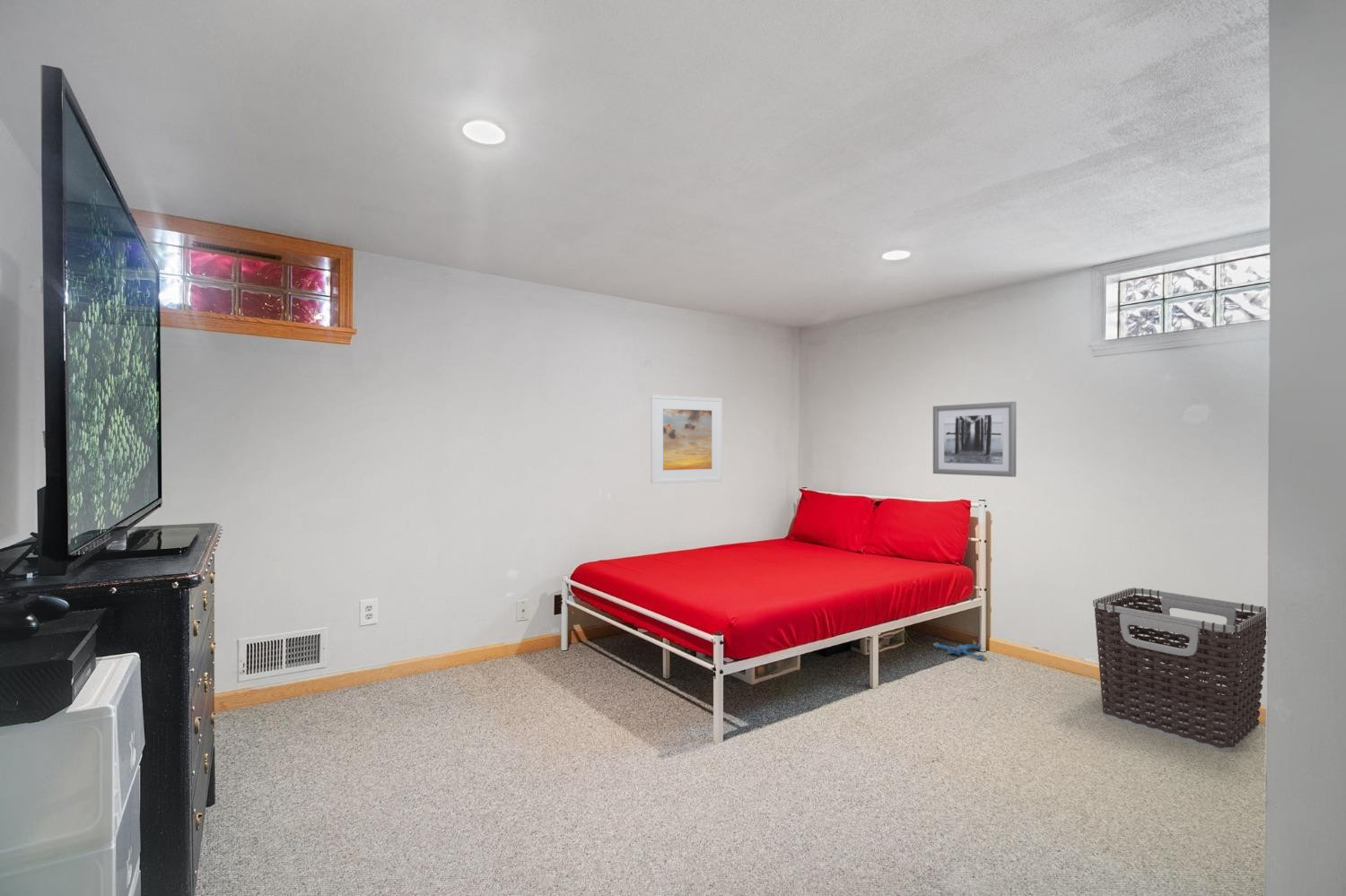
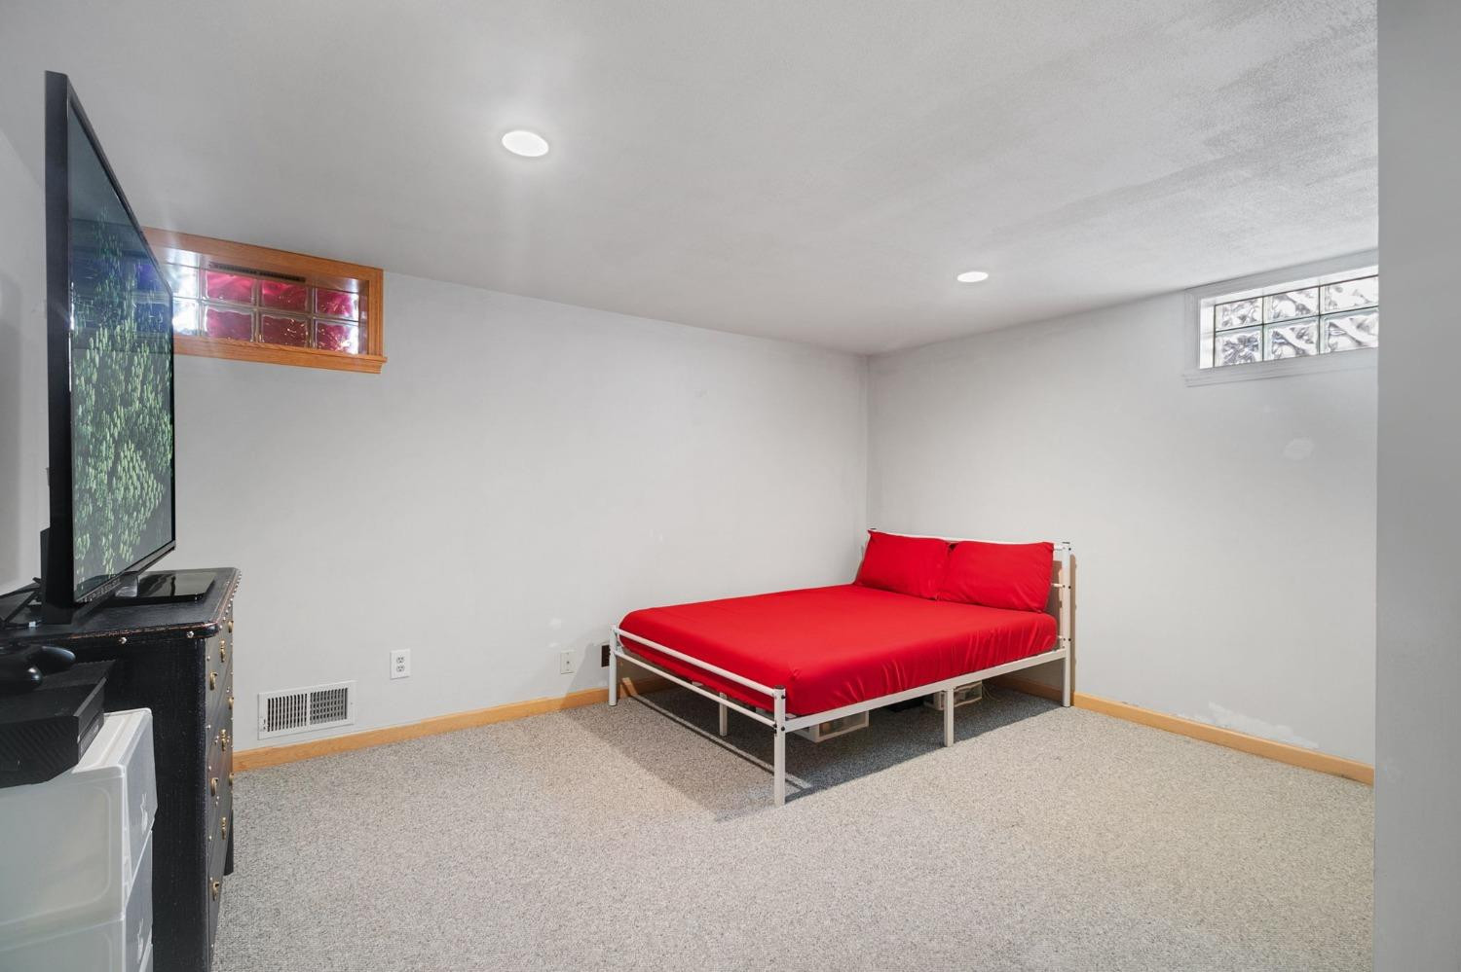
- wall art (972, 439)
- plush toy (966, 648)
- clothes hamper (1178, 662)
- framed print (687, 439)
